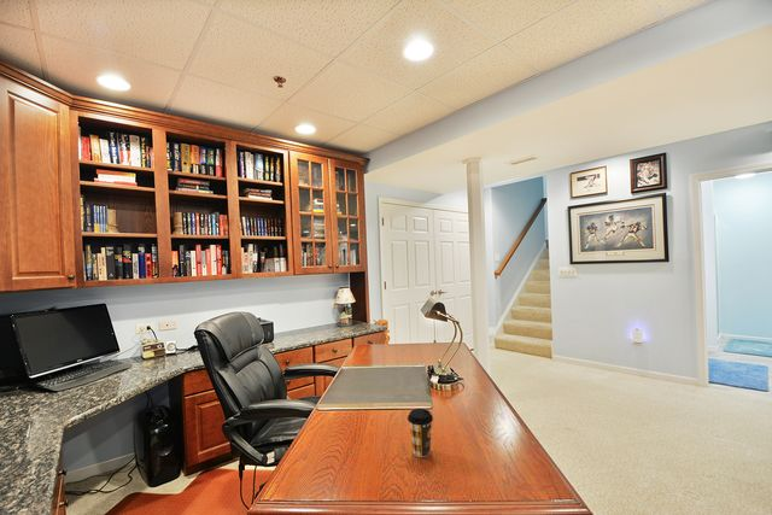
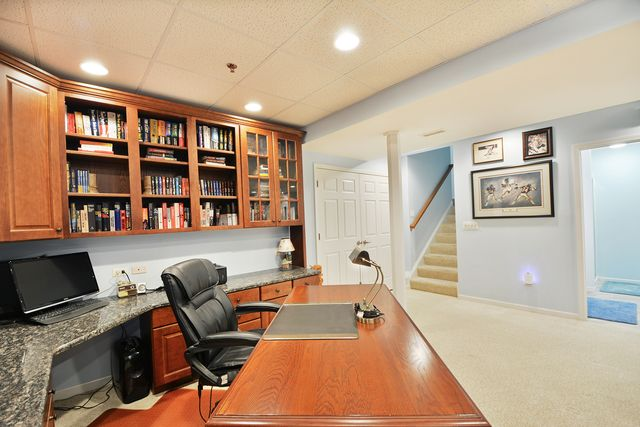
- coffee cup (420, 432)
